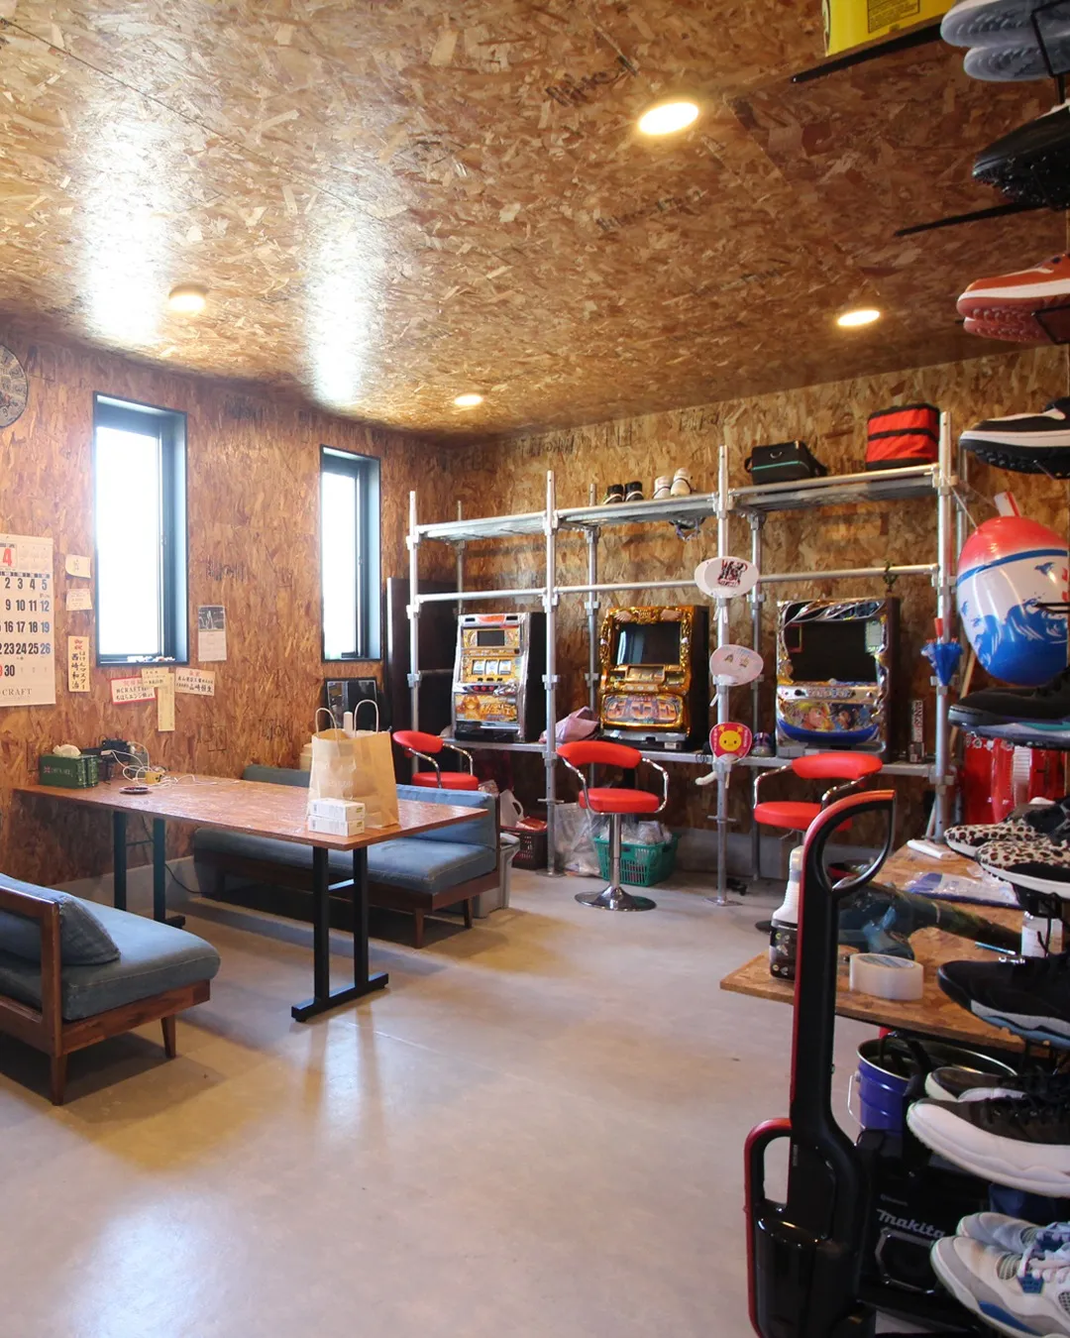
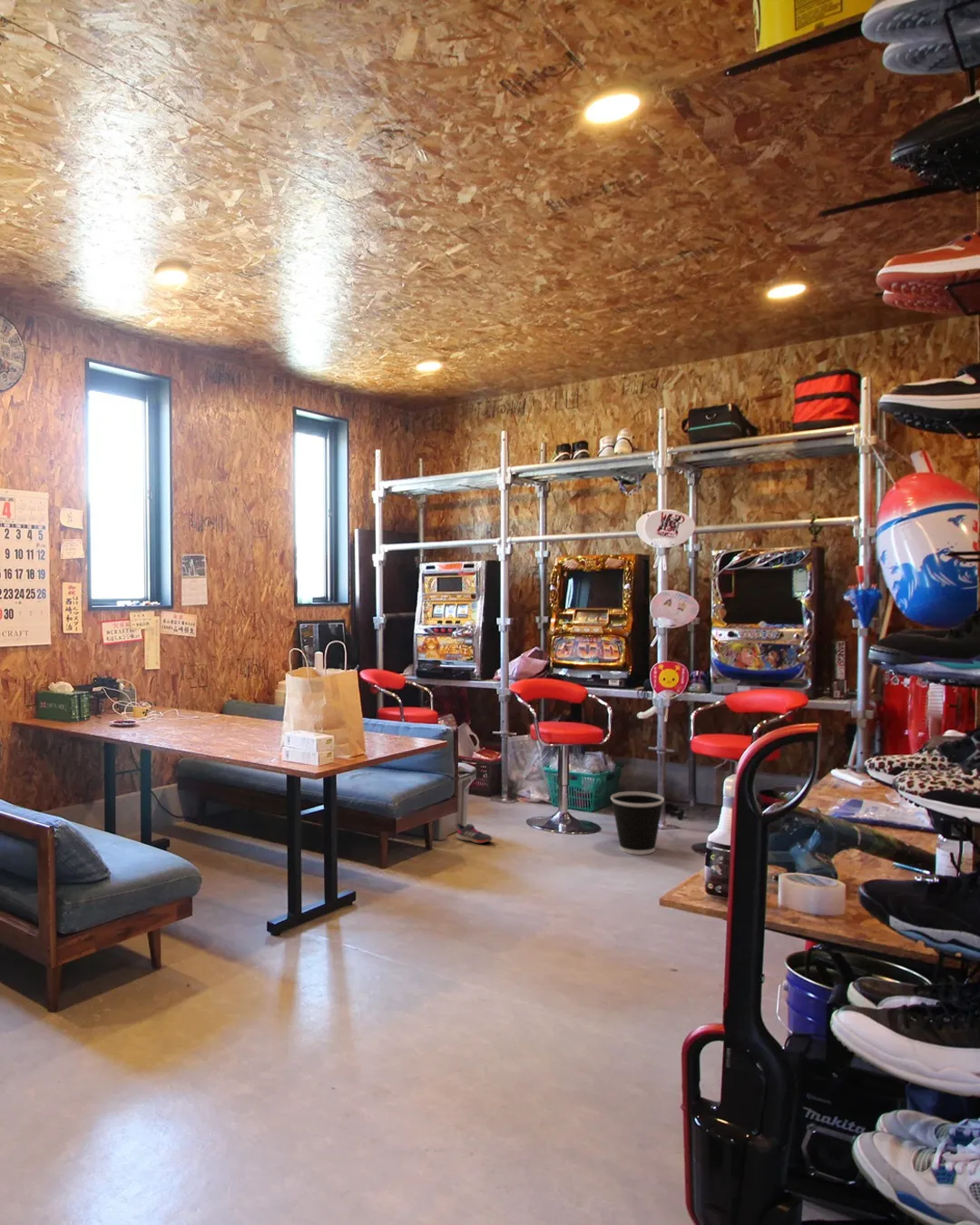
+ shoe (474, 832)
+ wastebasket (637, 823)
